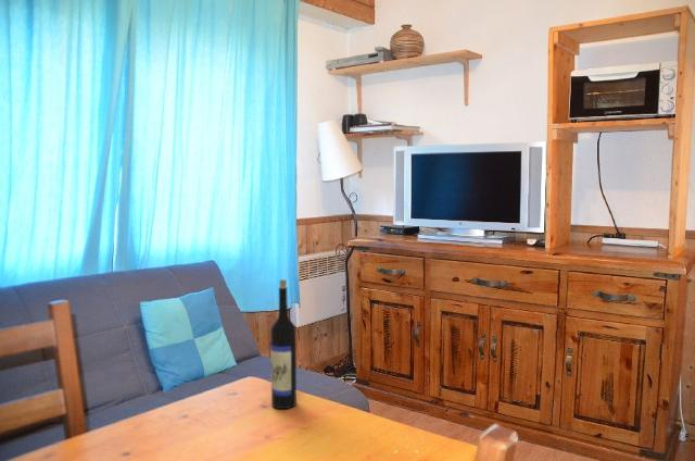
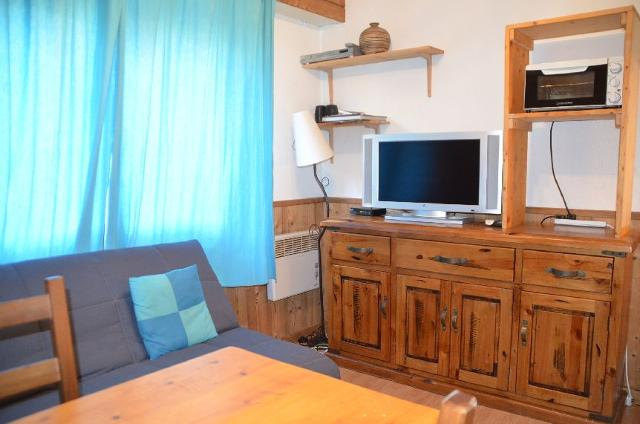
- wine bottle (282, 342)
